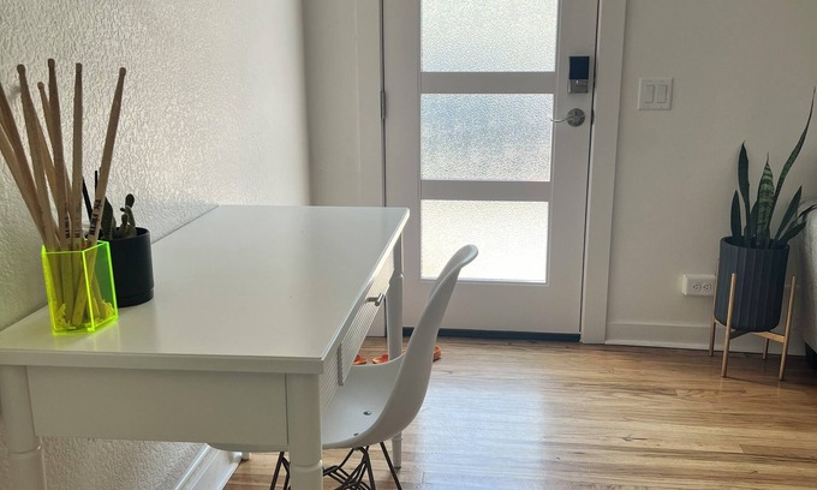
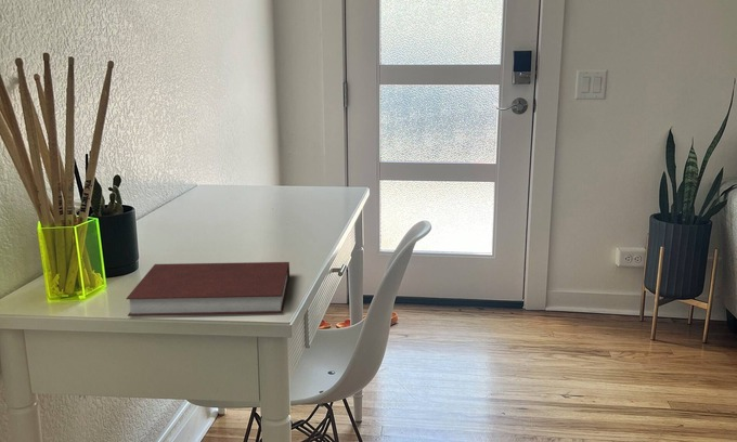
+ notebook (214, 286)
